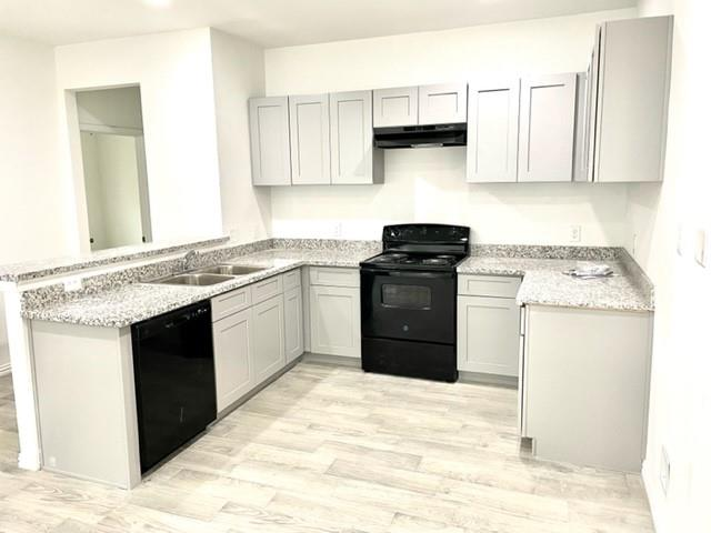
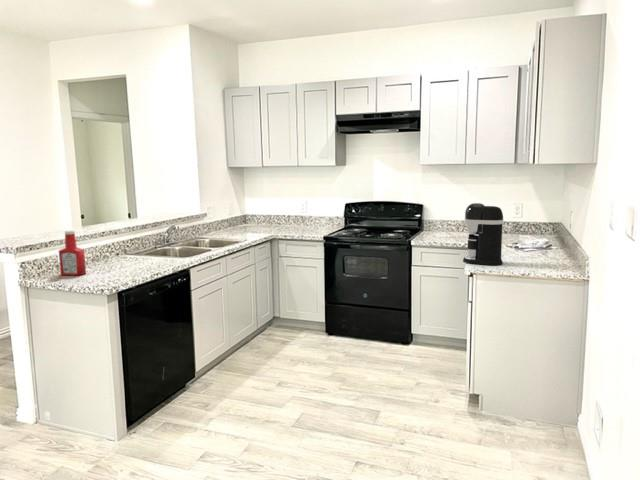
+ coffee maker (483, 233)
+ soap bottle (71, 252)
